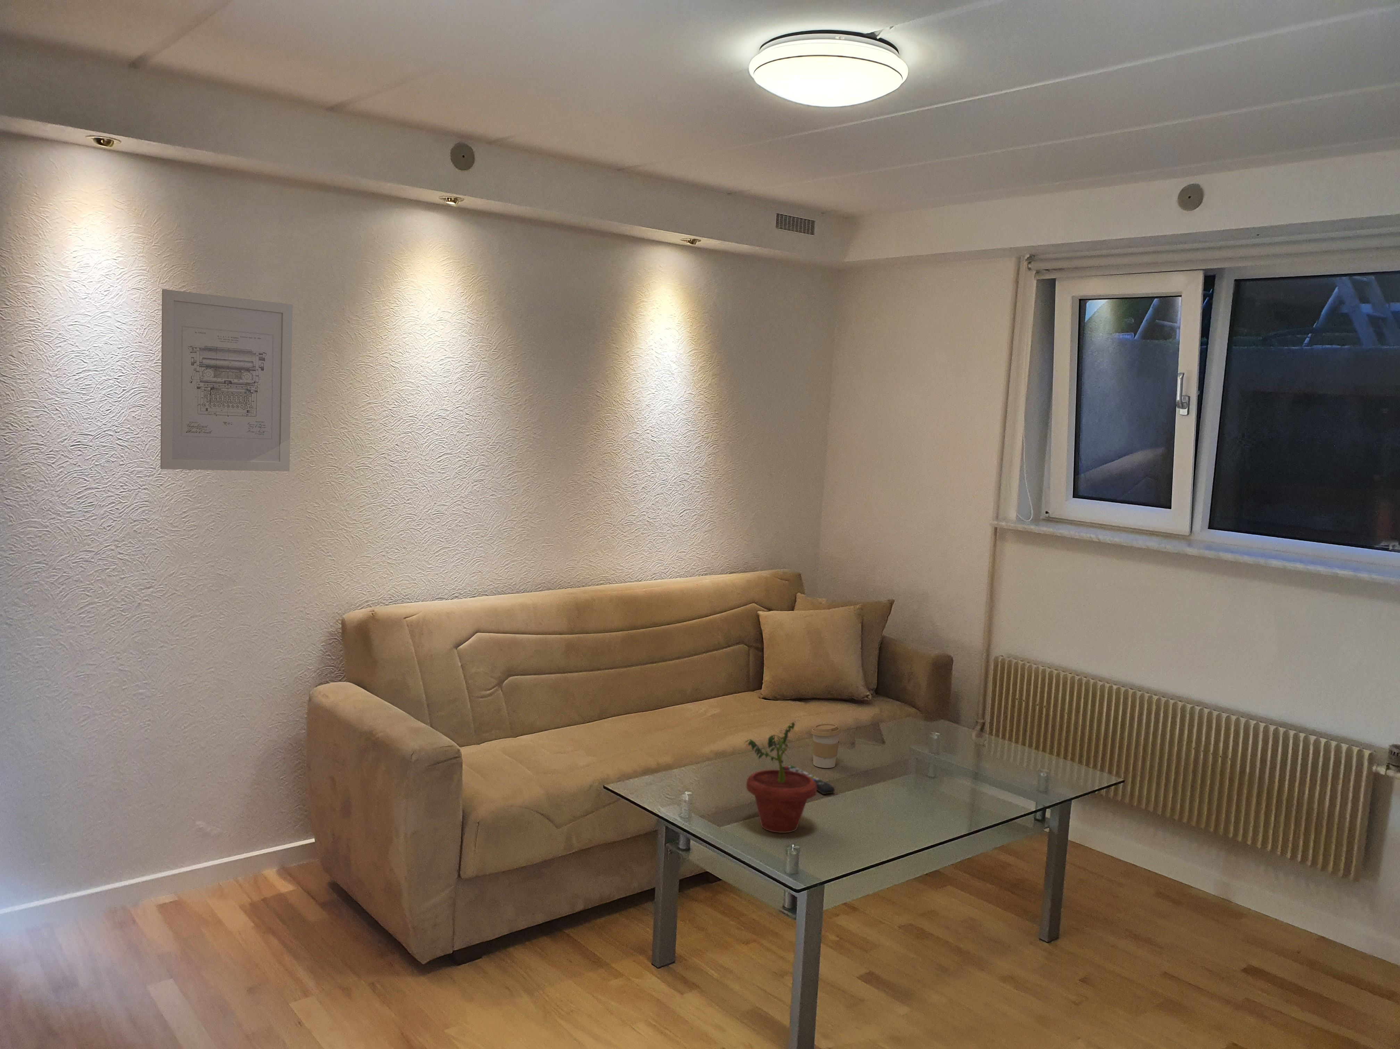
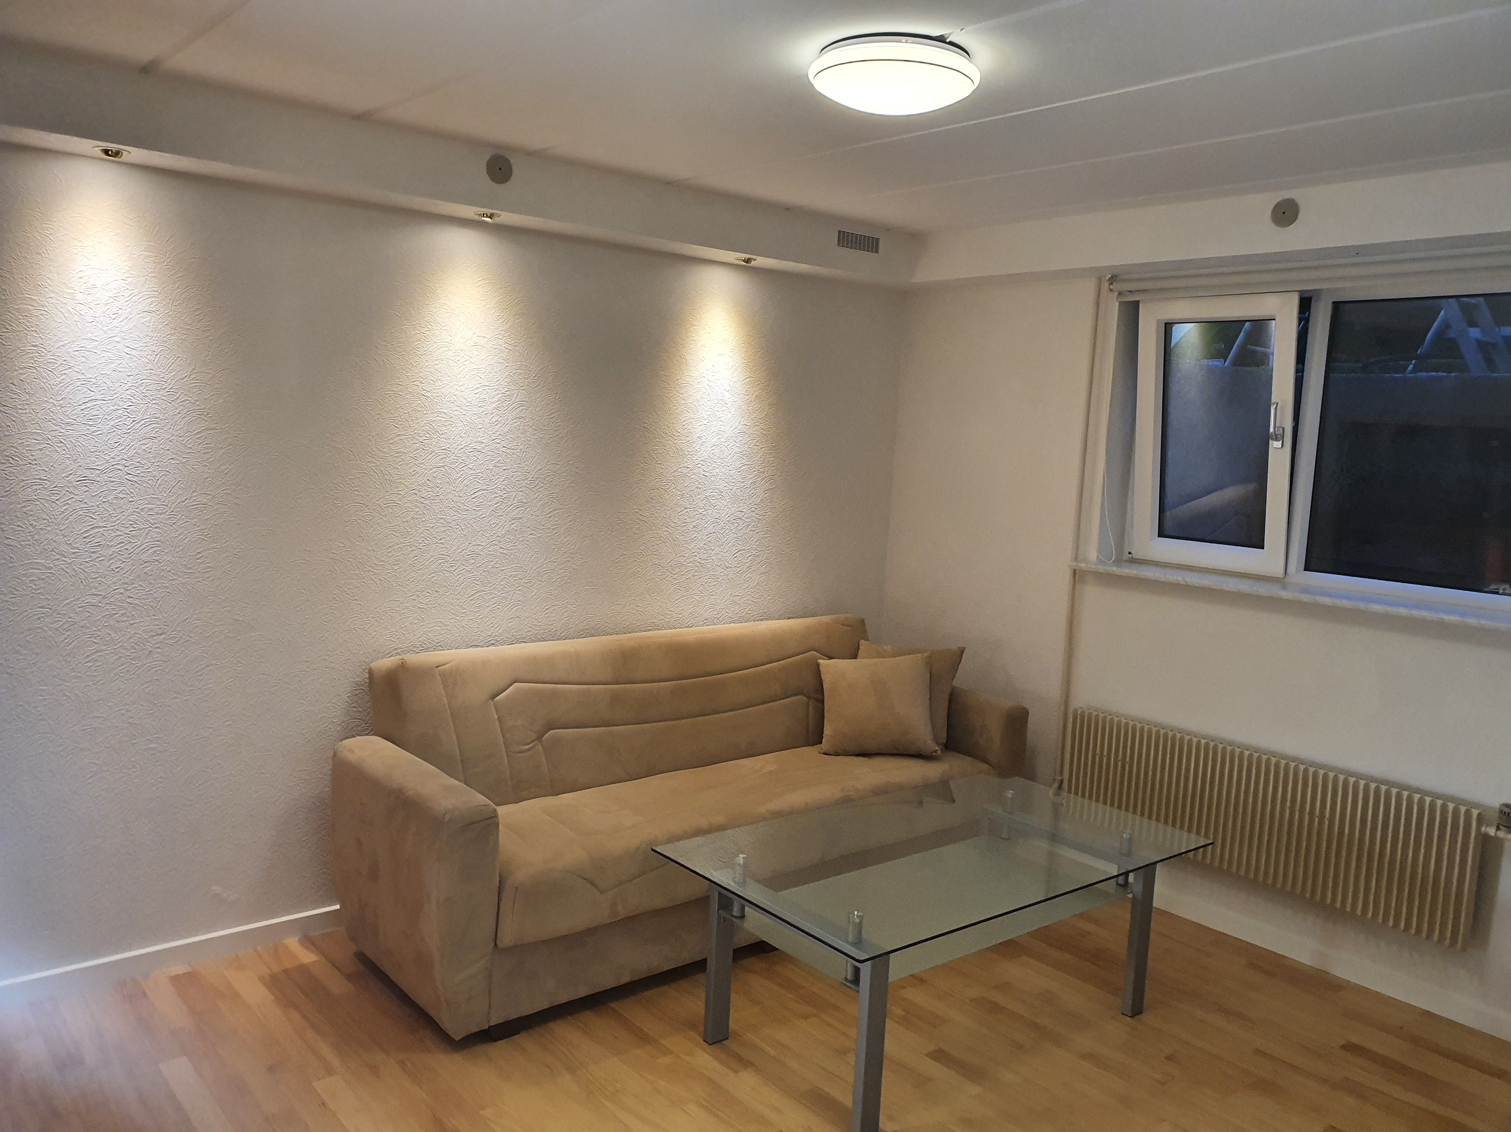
- coffee cup (825, 745)
- potted plant (780, 772)
- remote control (808, 776)
- wall art (228, 383)
